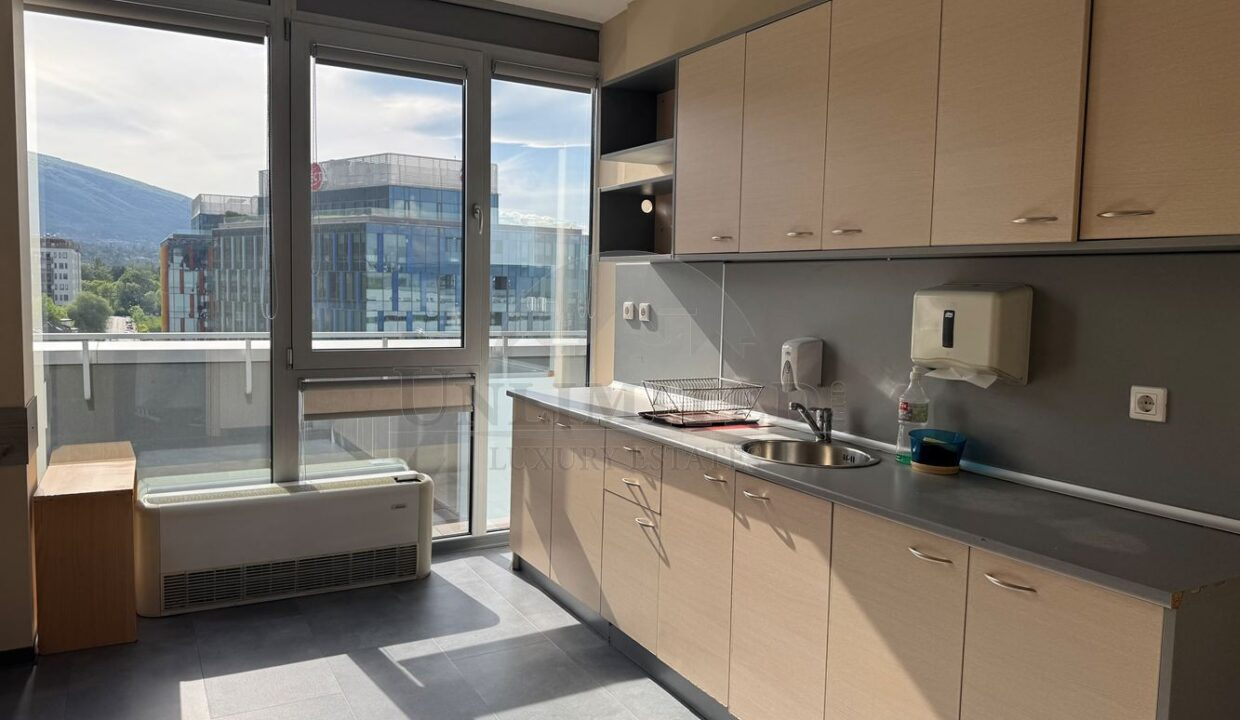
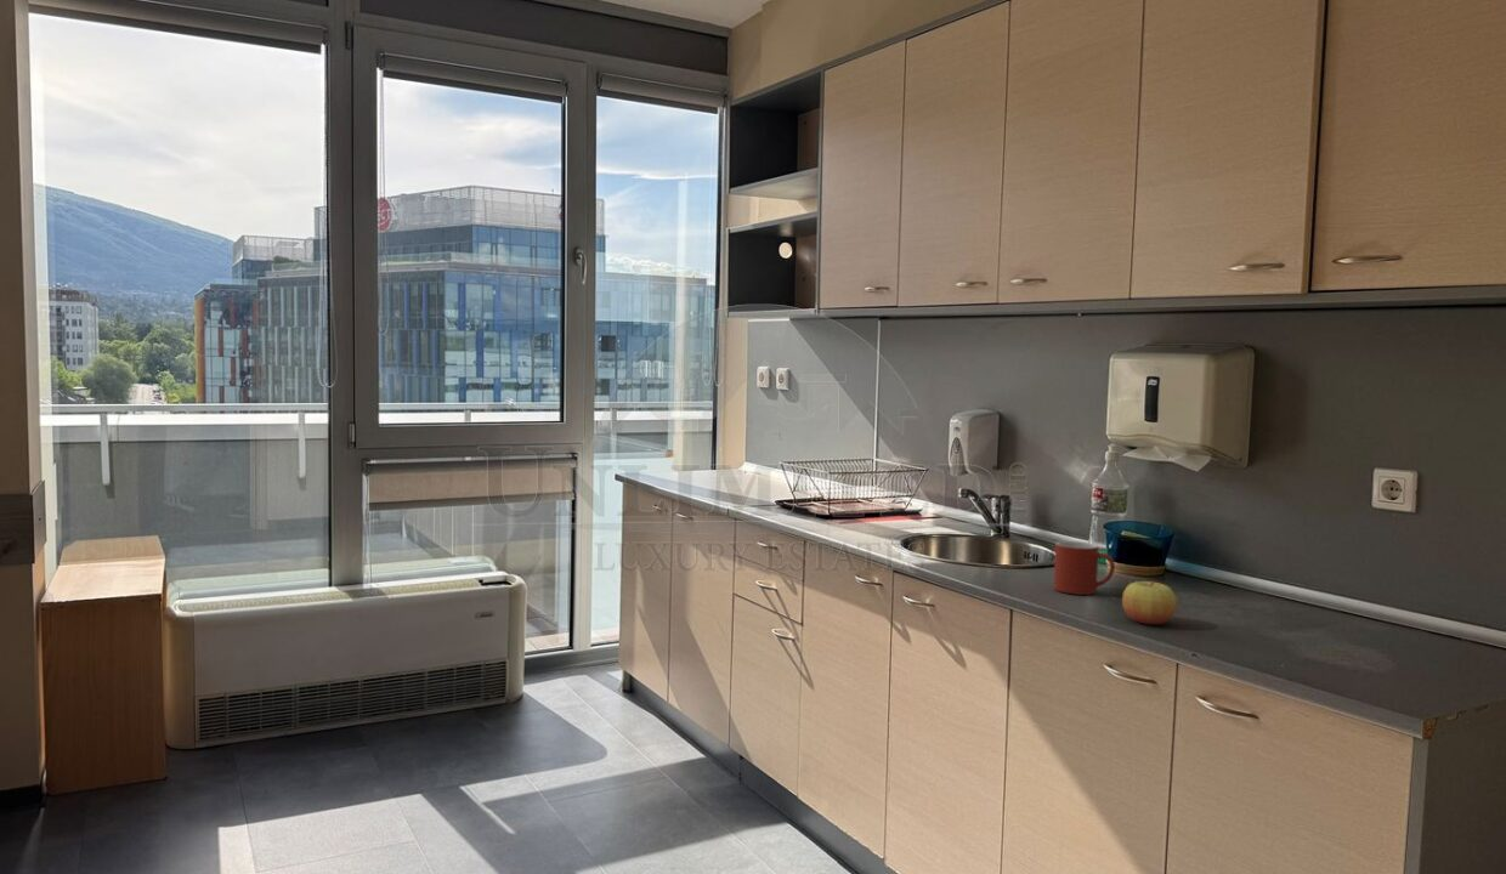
+ mug (1085, 568)
+ apple (1149, 601)
